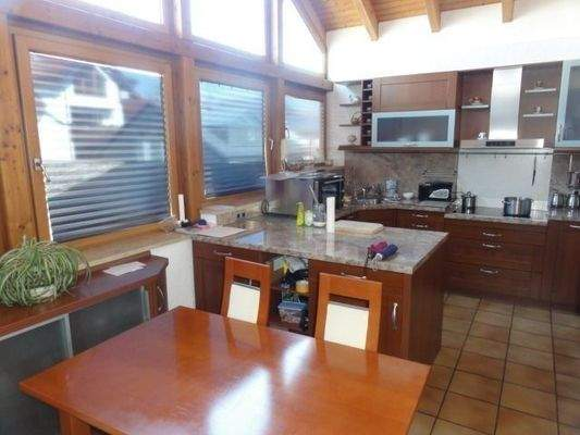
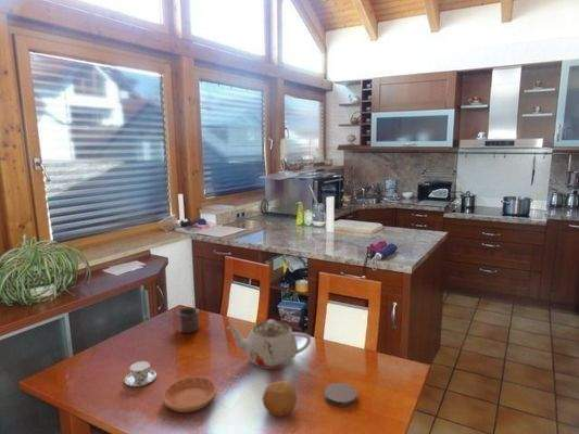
+ mug (185, 319)
+ teacup (140, 372)
+ saucer (190, 395)
+ coaster (340, 394)
+ teapot (268, 340)
+ fruit (279, 397)
